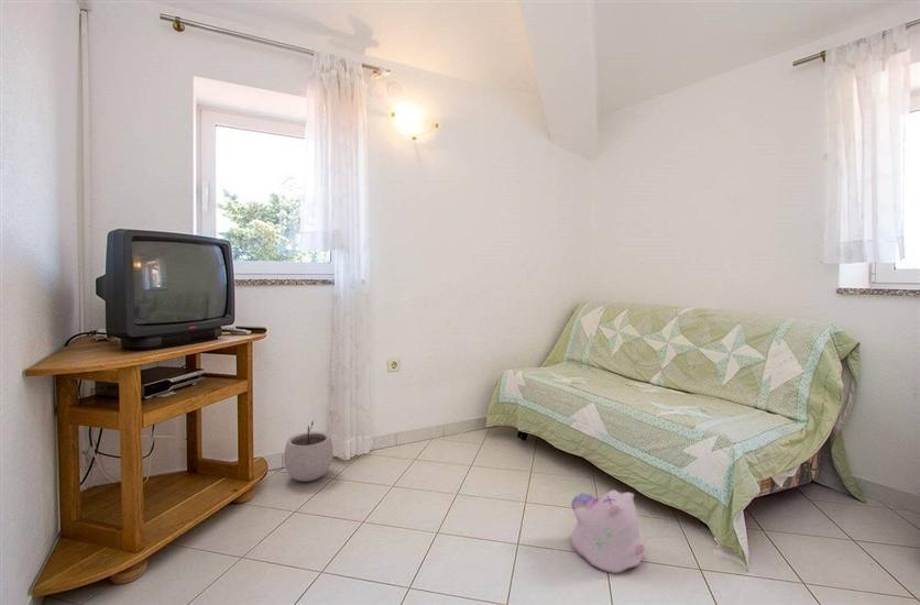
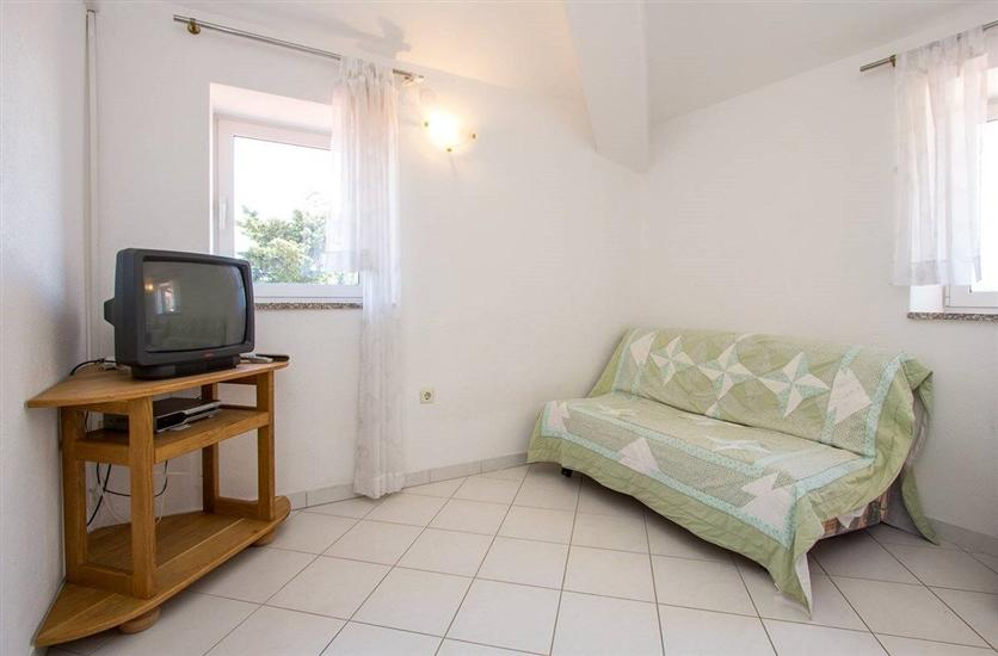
- plush toy (604, 520)
- plant pot (308, 449)
